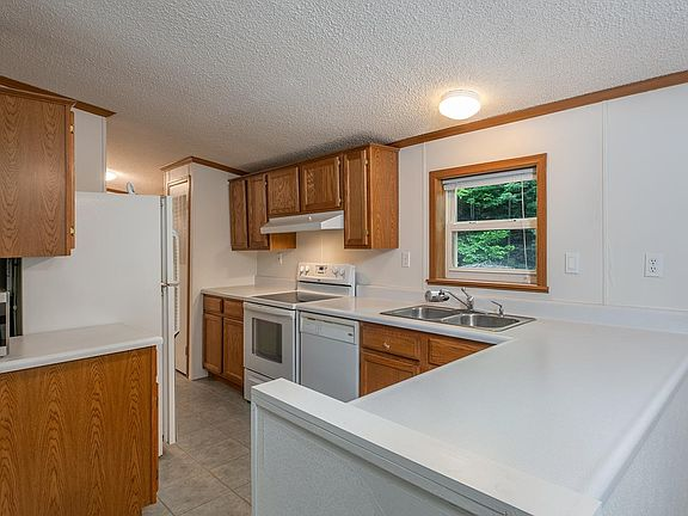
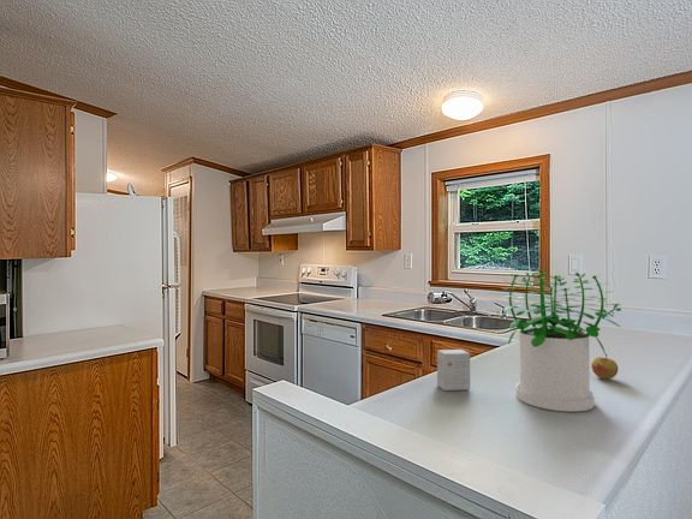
+ small box (453, 369)
+ apple (604, 365)
+ potted plant (550, 332)
